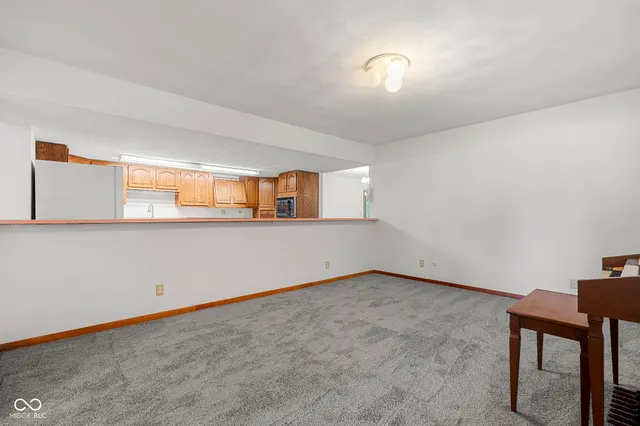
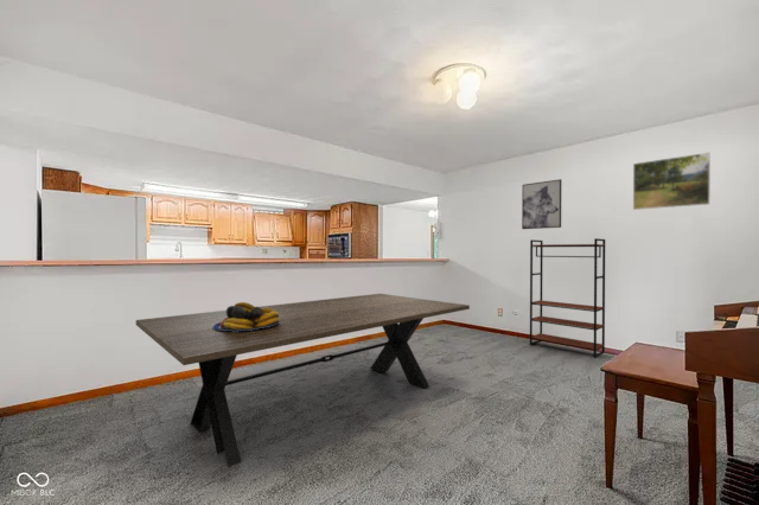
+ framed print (669, 183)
+ fruit bowl (247, 313)
+ dining table (324, 357)
+ wall art (541, 205)
+ bookshelf (563, 302)
